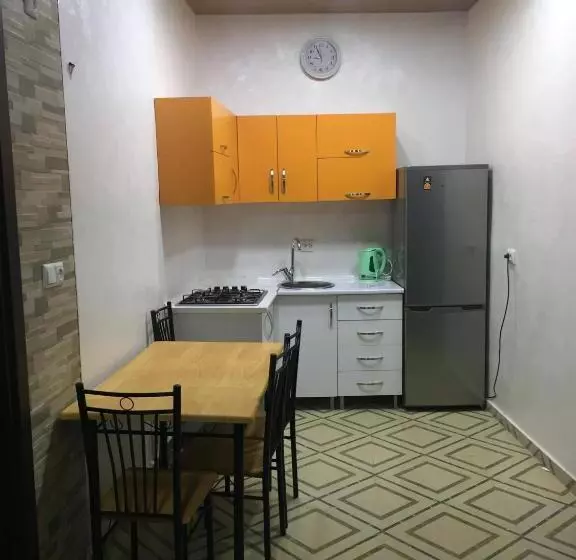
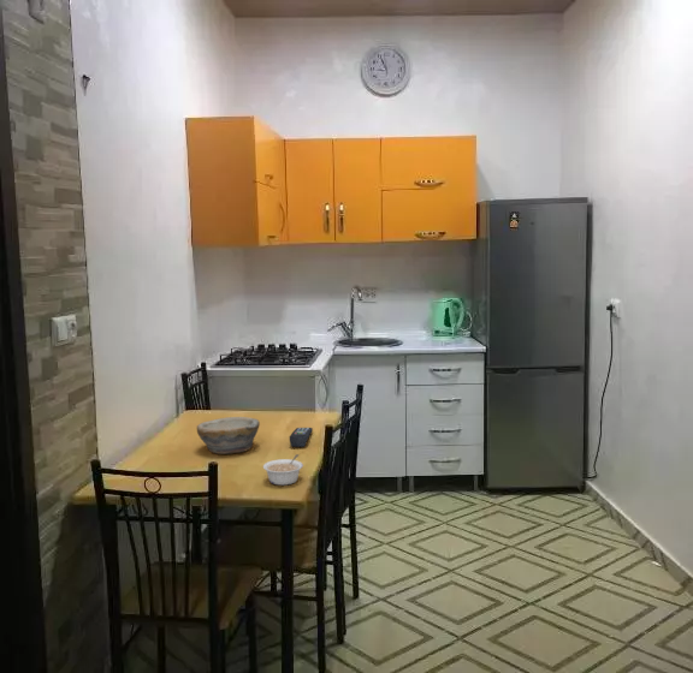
+ remote control (301, 434)
+ bowl (229, 435)
+ legume (283, 470)
